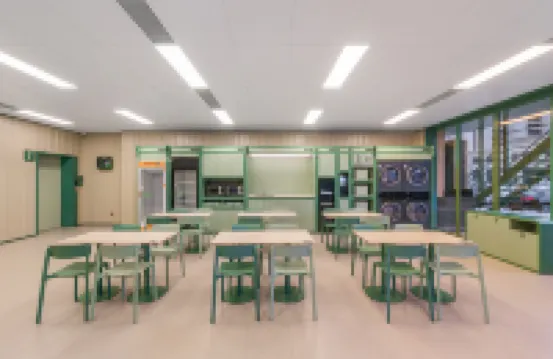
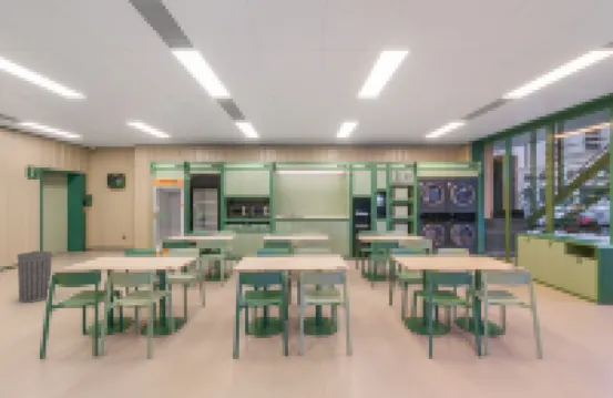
+ trash can (34, 274)
